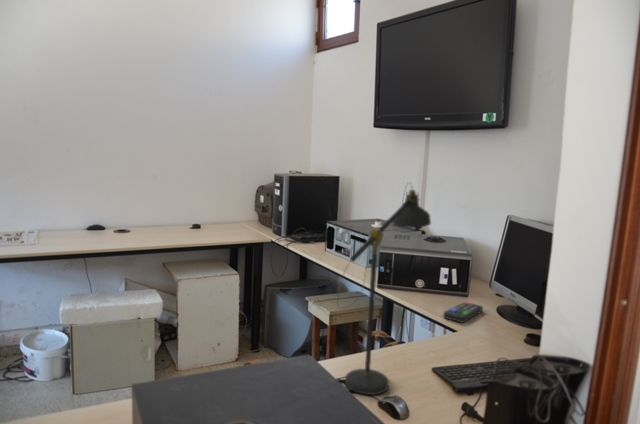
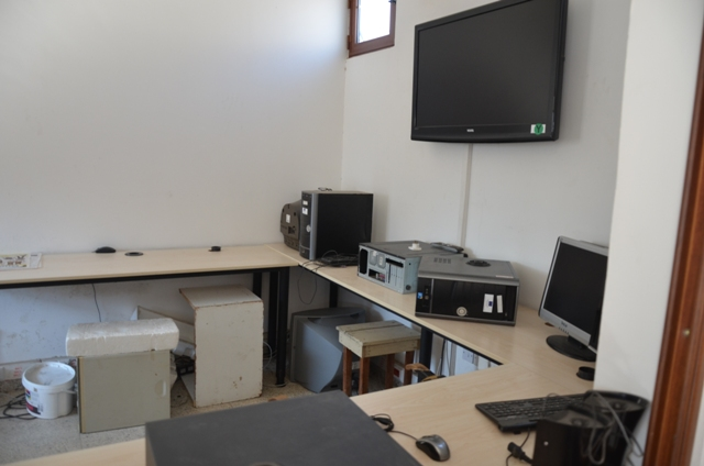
- remote control (463, 311)
- desk lamp (375, 280)
